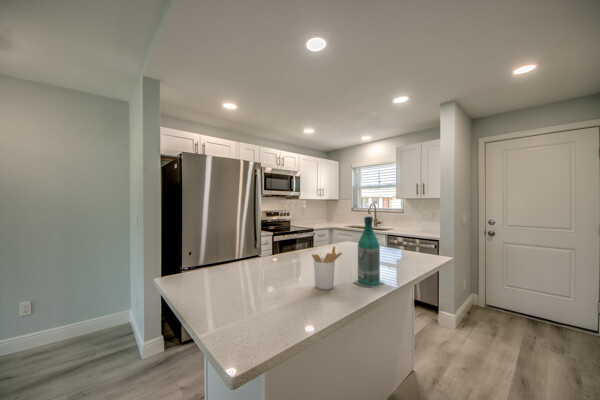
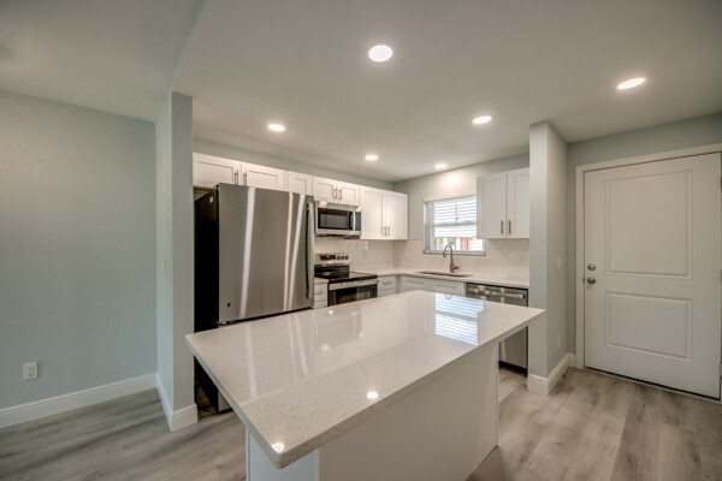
- utensil holder (327, 268)
- bottle (368, 249)
